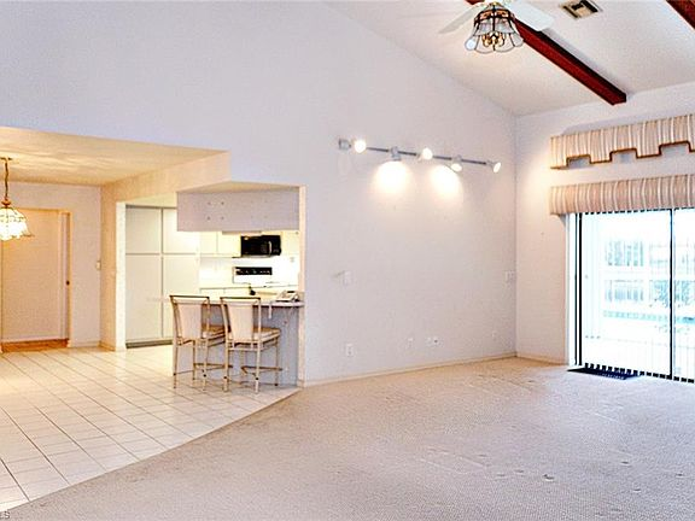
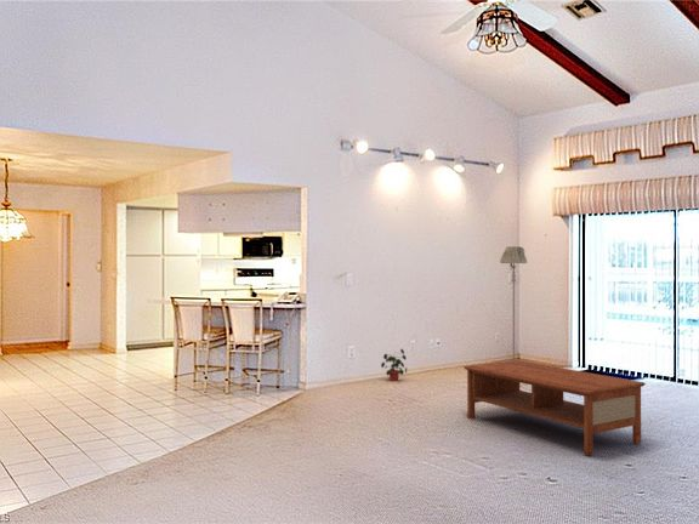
+ potted plant (396, 364)
+ floor lamp (513, 304)
+ coffee table (547, 401)
